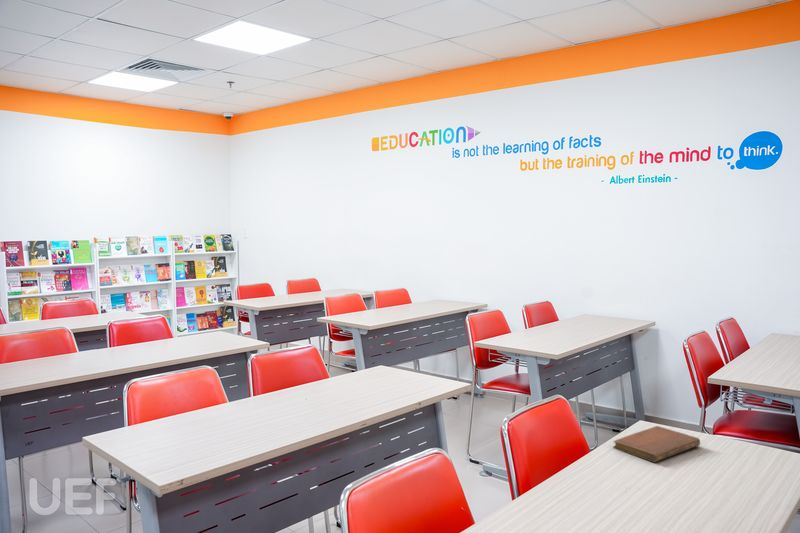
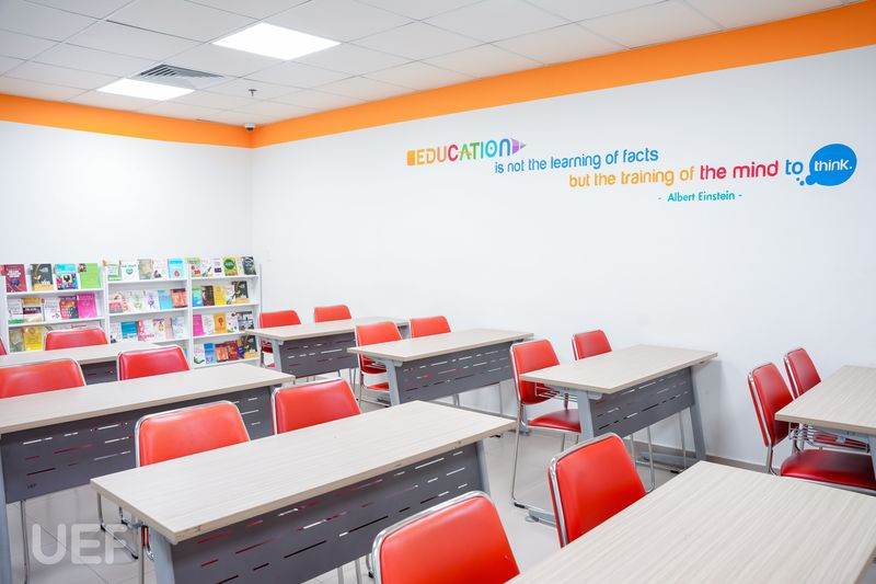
- notebook (656, 443)
